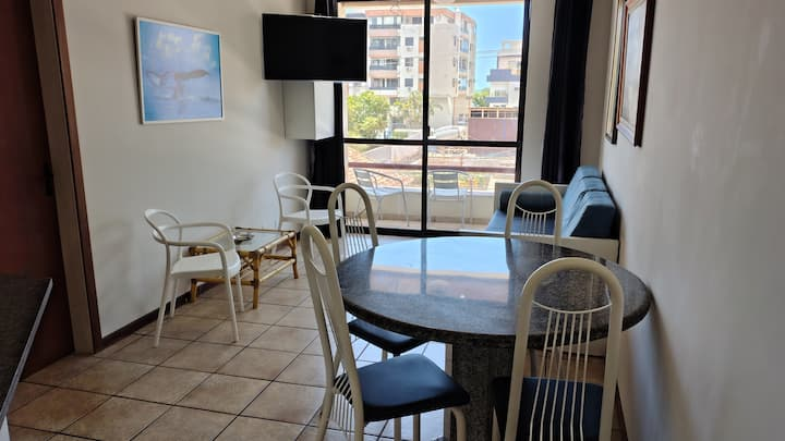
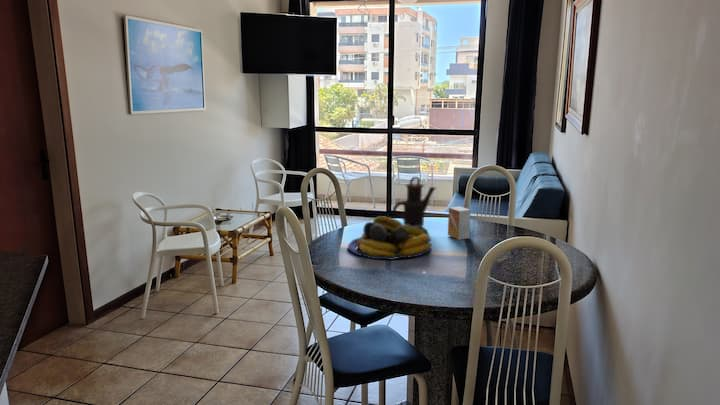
+ teapot (414, 202)
+ small box (459, 222)
+ fruit bowl (389, 232)
